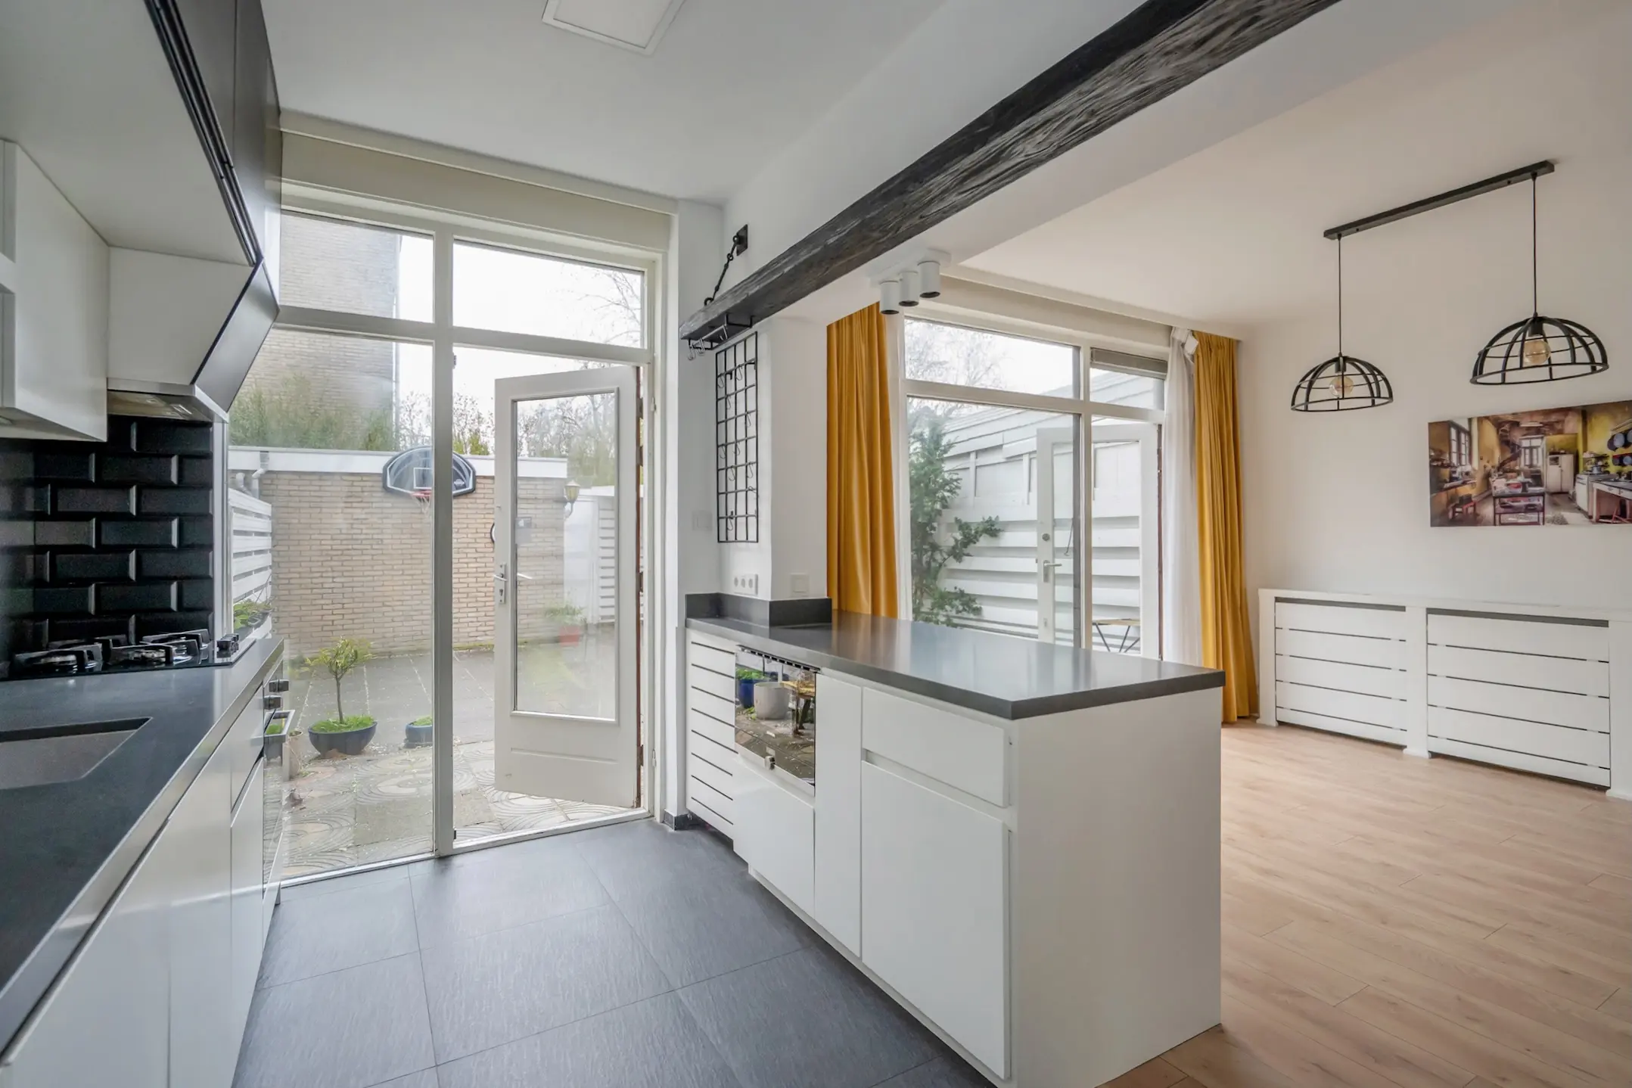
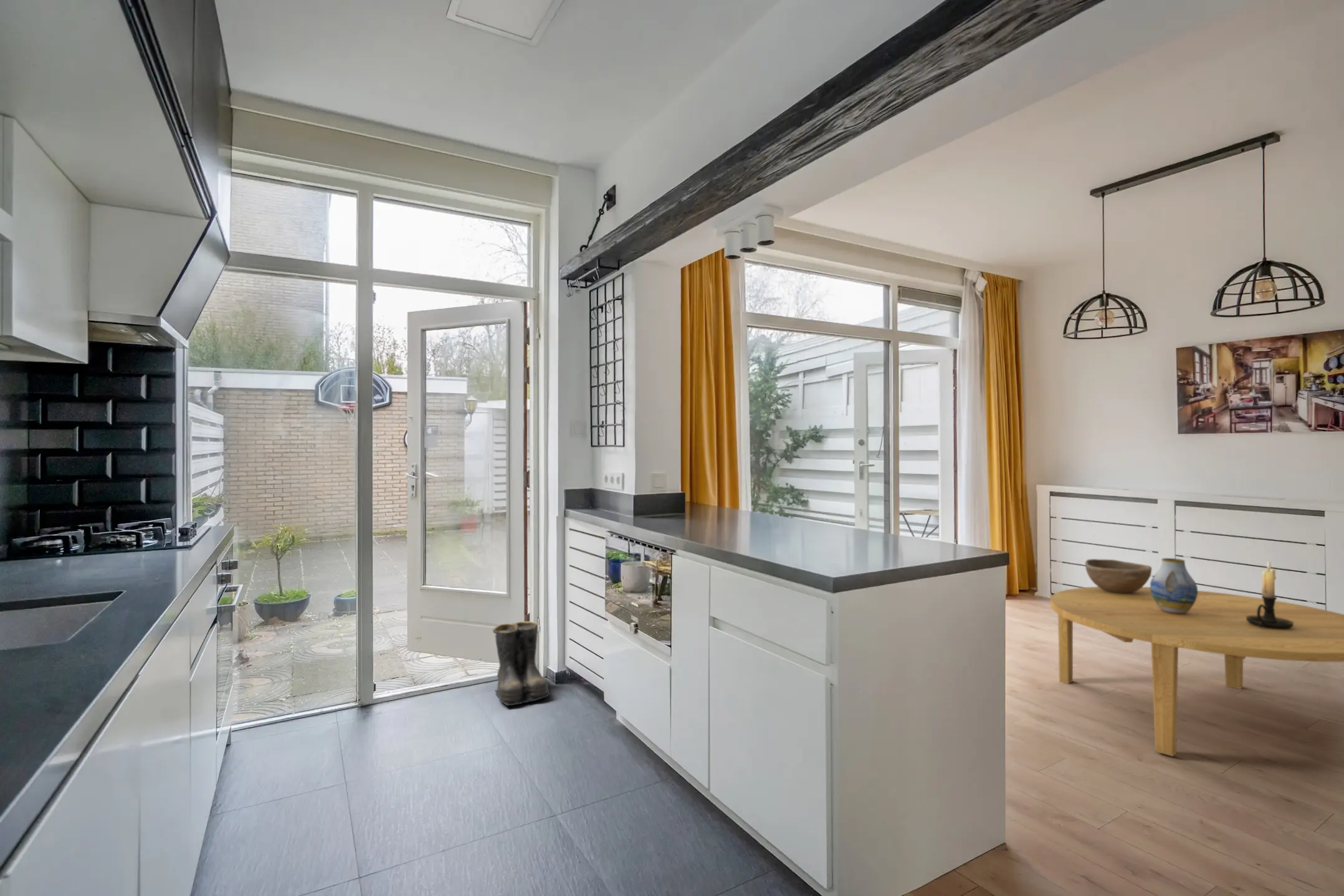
+ candle holder (1267, 592)
+ boots (520, 660)
+ vase (1173, 585)
+ bowl (1117, 576)
+ dining table (1203, 651)
